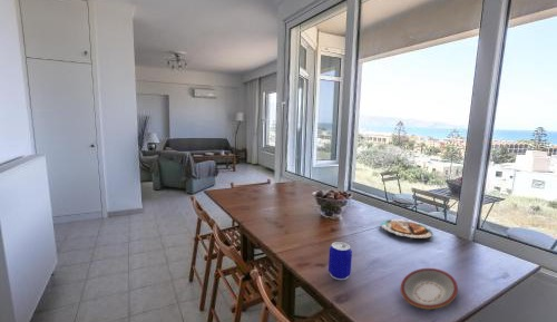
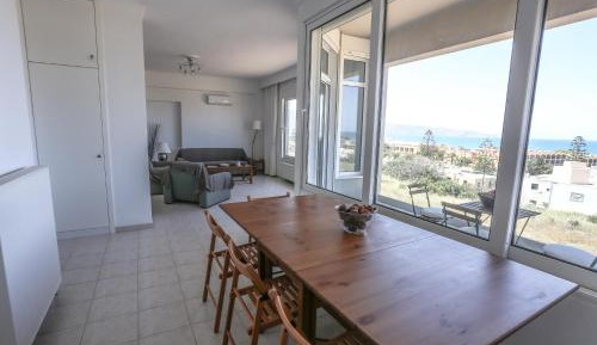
- plate (428, 289)
- beer can (340, 258)
- plate (405, 227)
